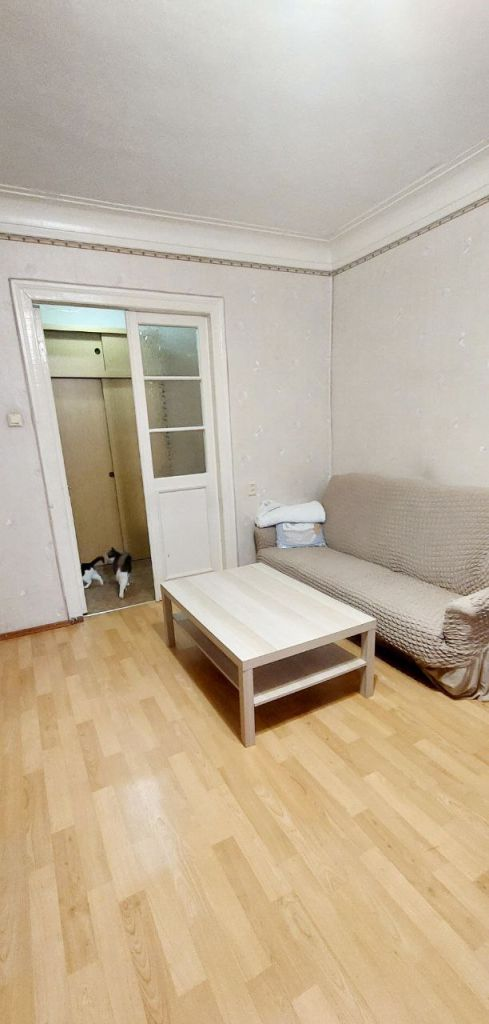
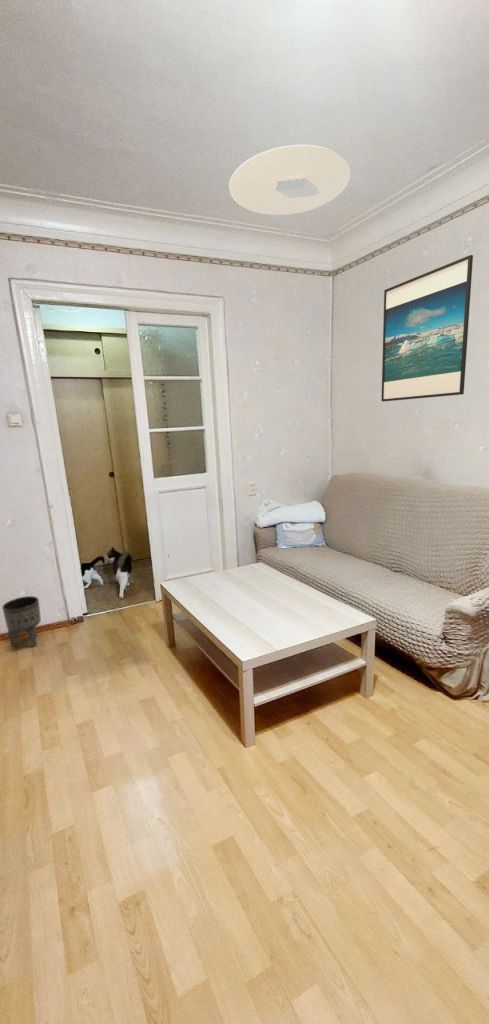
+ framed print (421, 338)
+ planter (24, 622)
+ ceiling light (288, 178)
